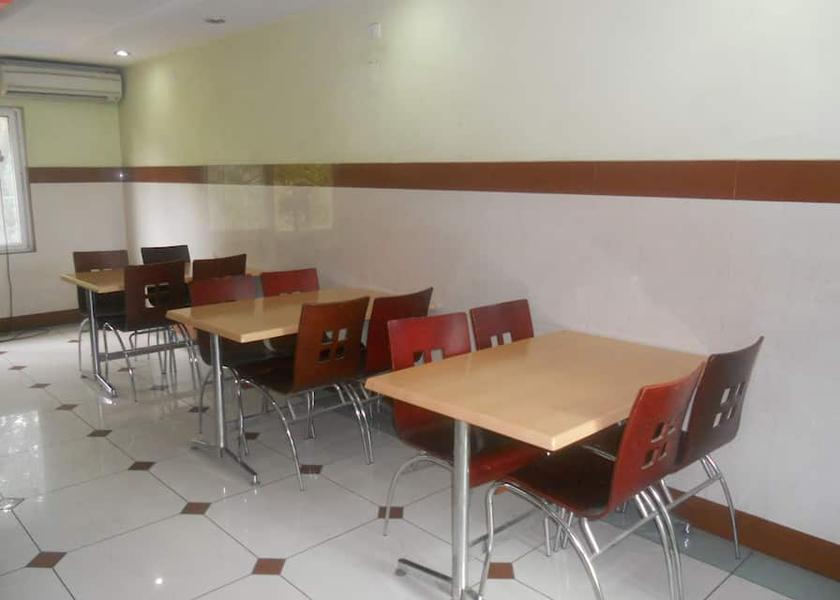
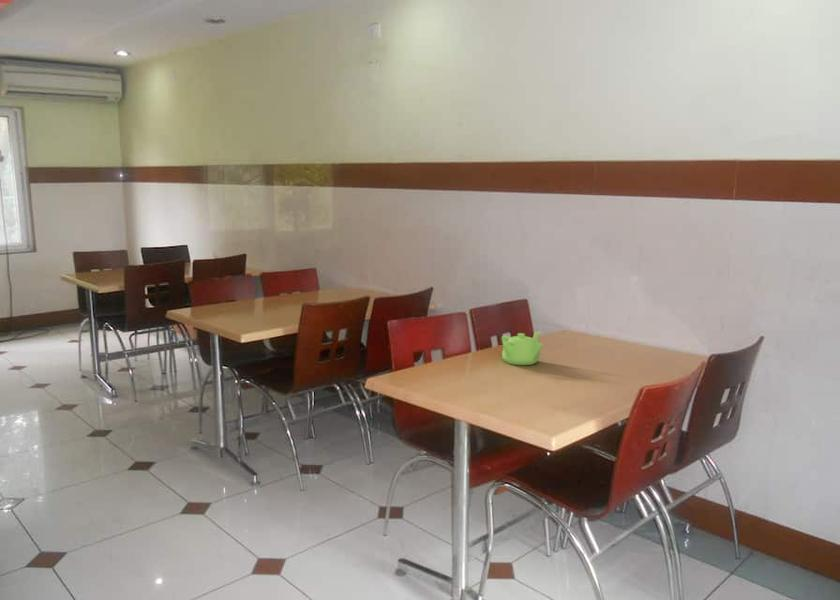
+ teapot (522, 347)
